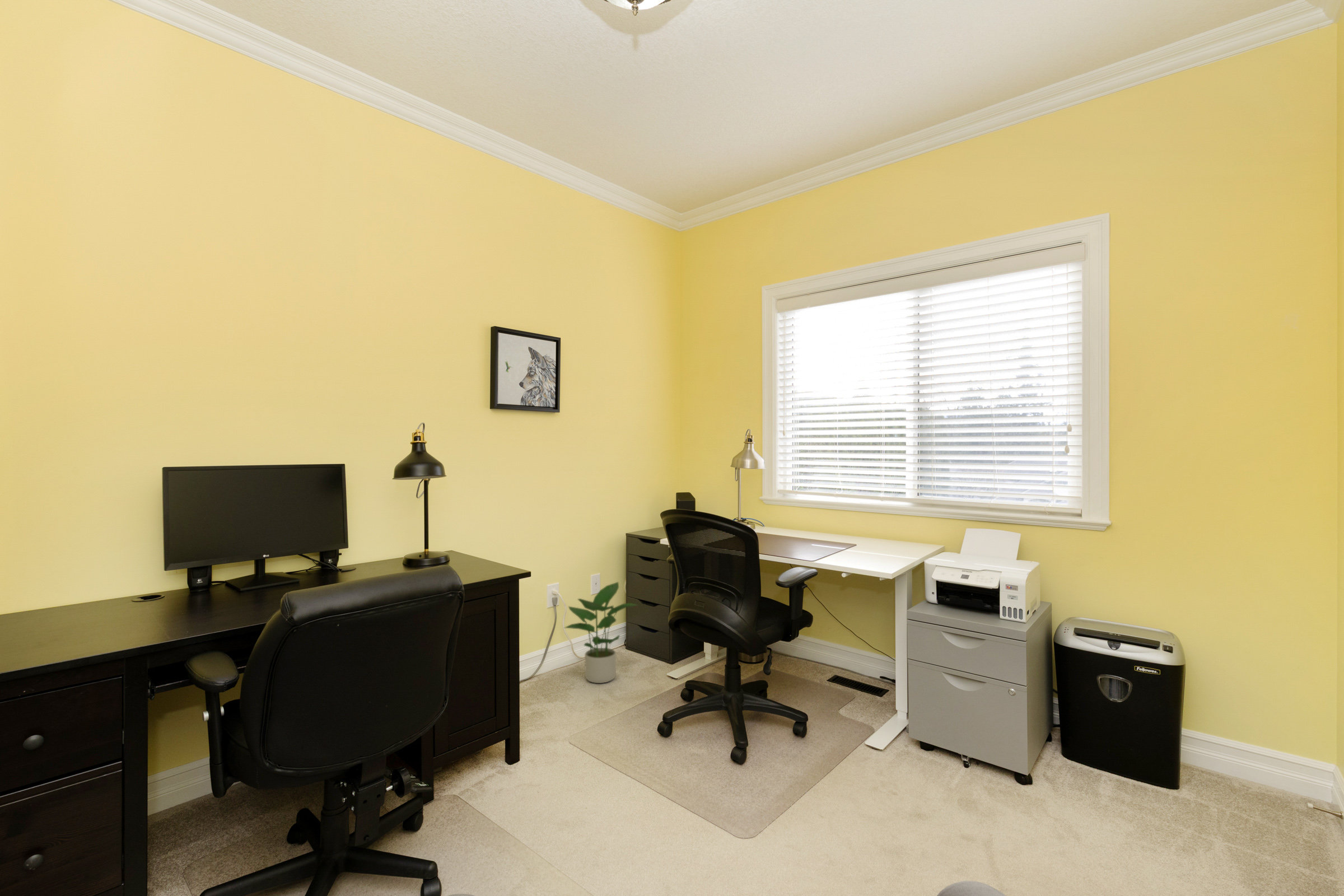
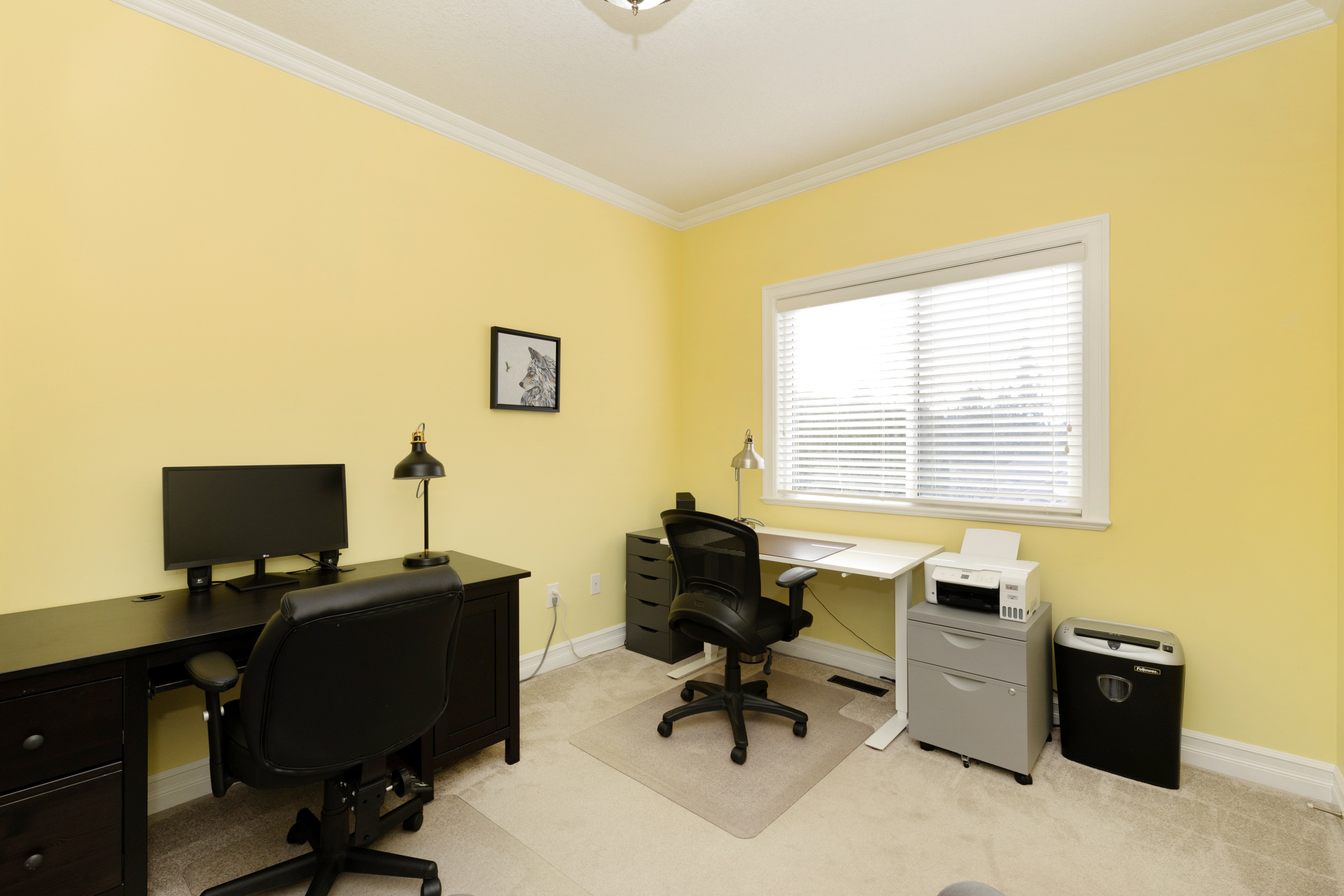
- potted plant (595, 632)
